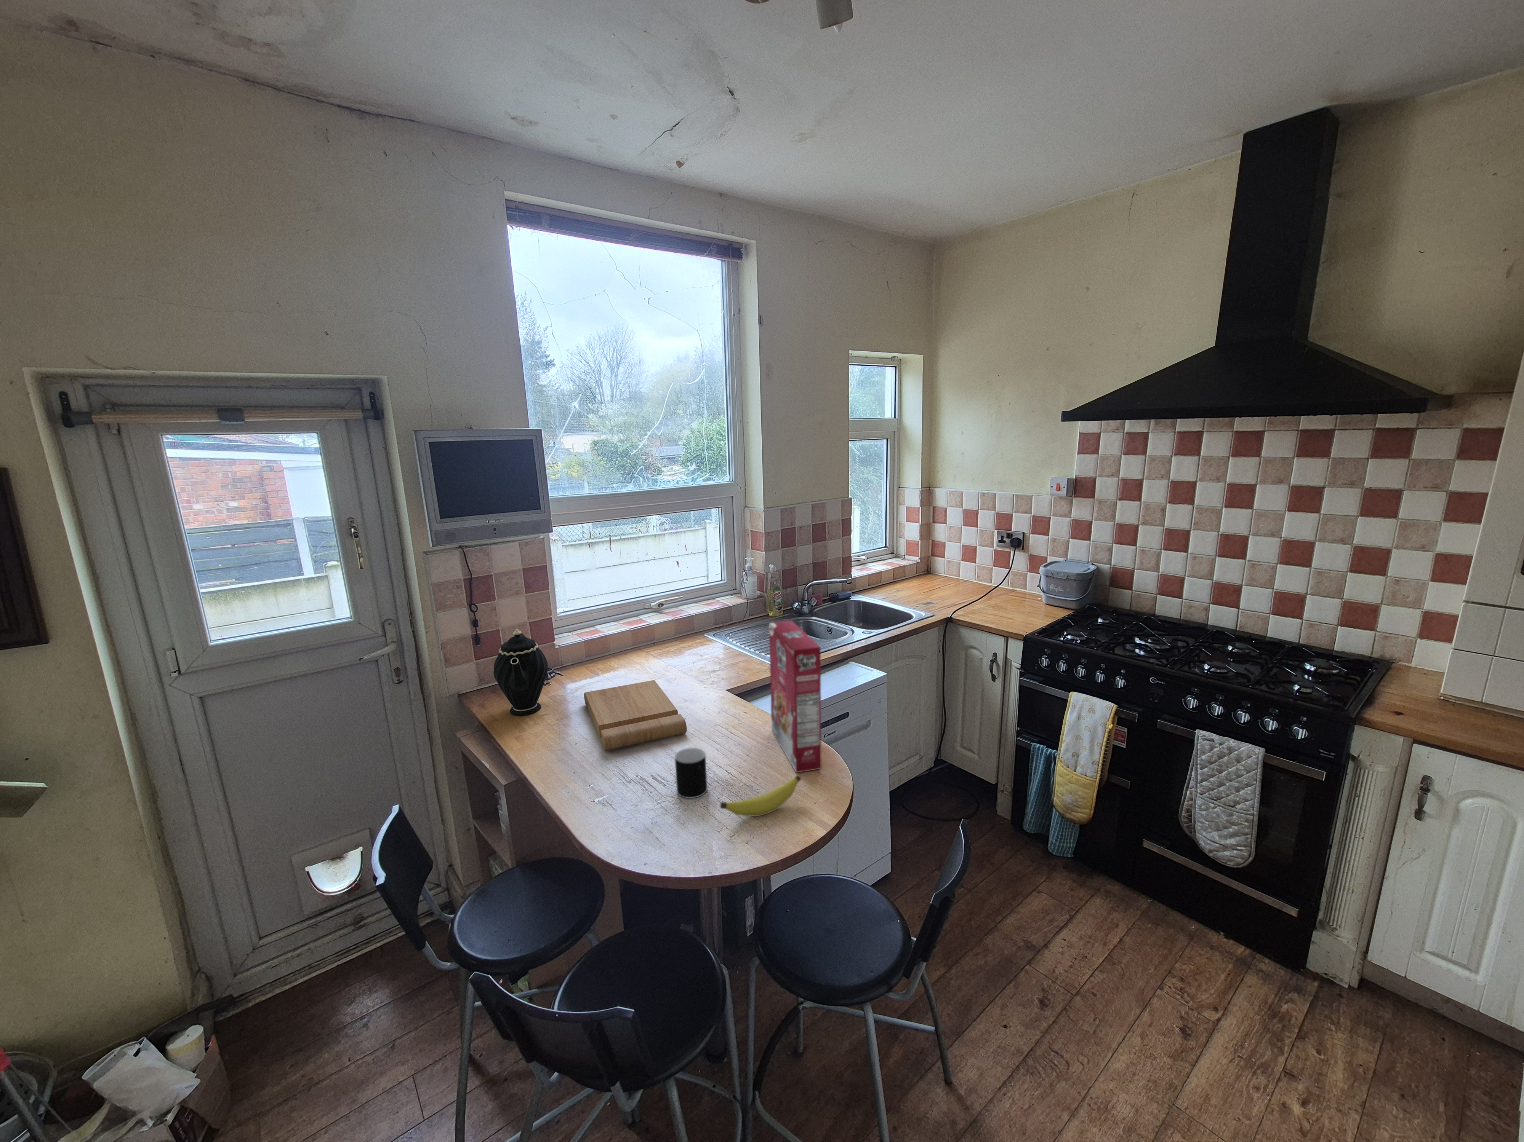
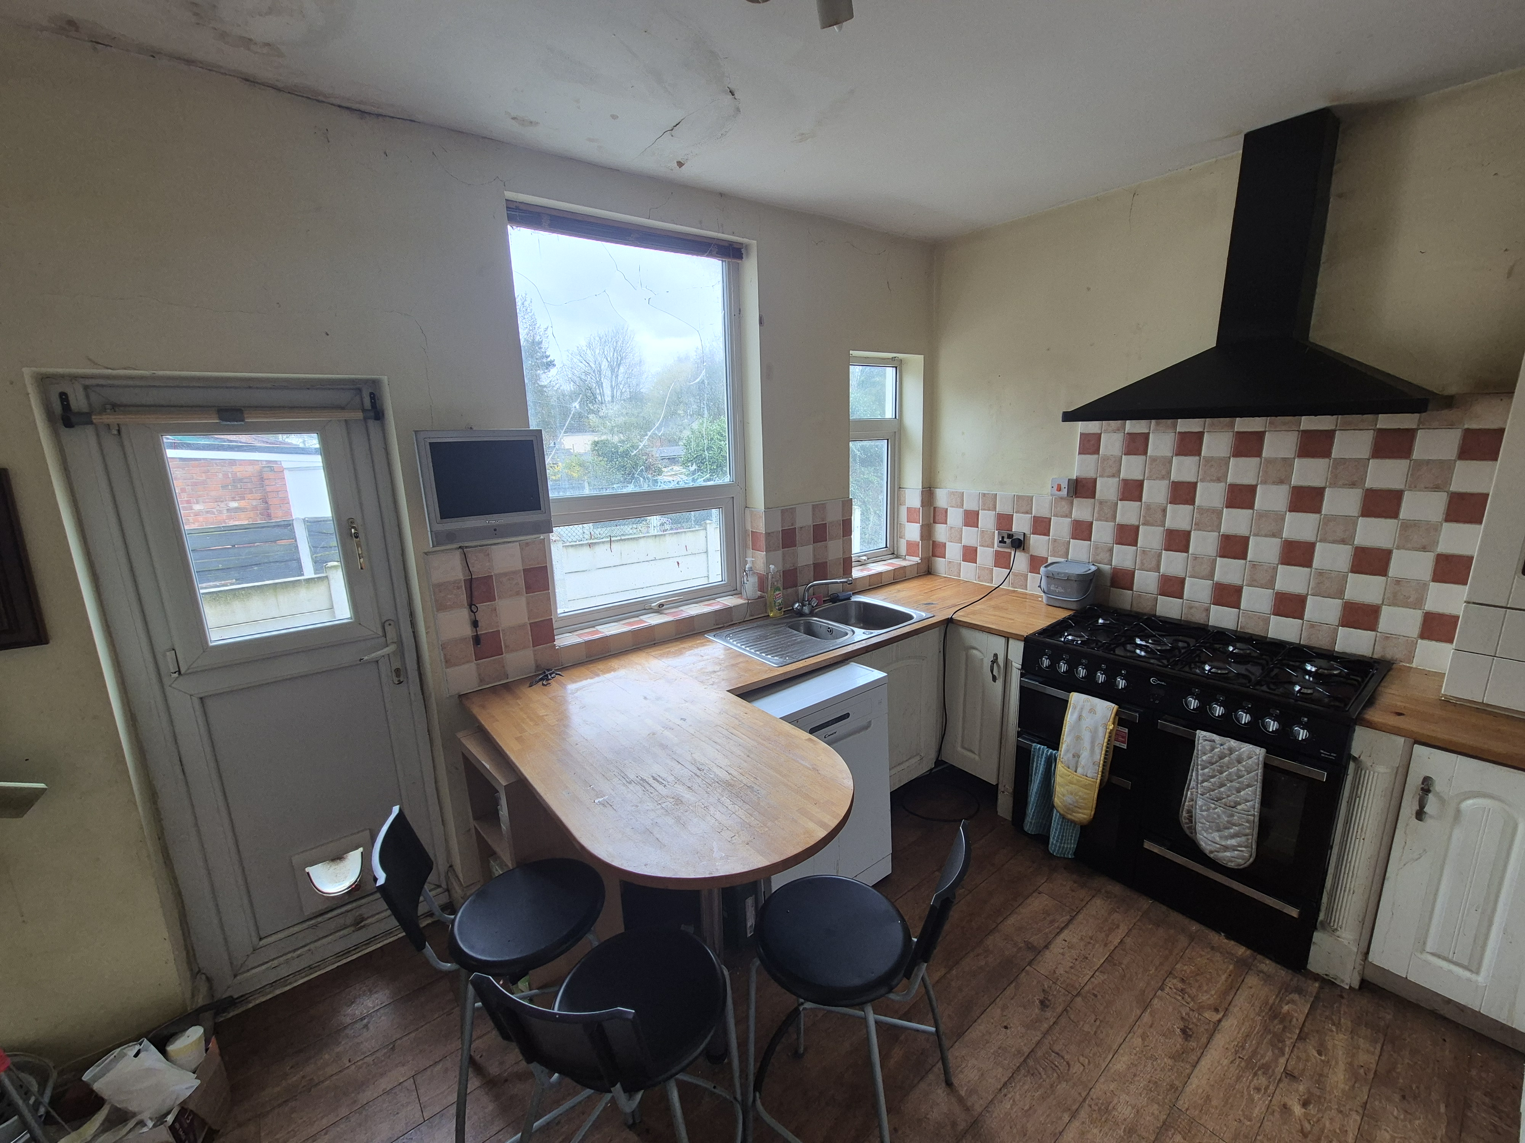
- cereal box (793, 692)
- banana (764, 800)
- cup (694, 776)
- cutting board (632, 711)
- teapot (521, 671)
